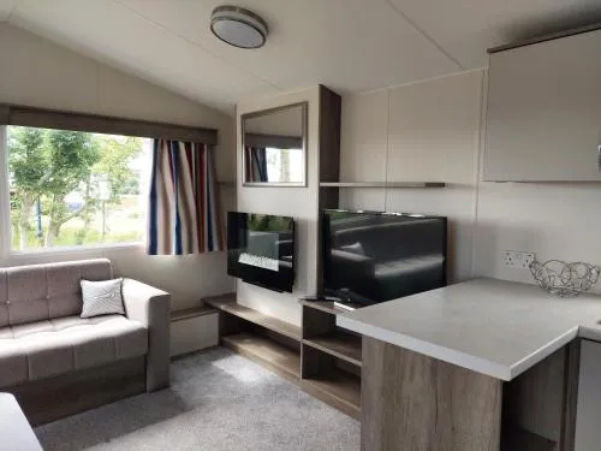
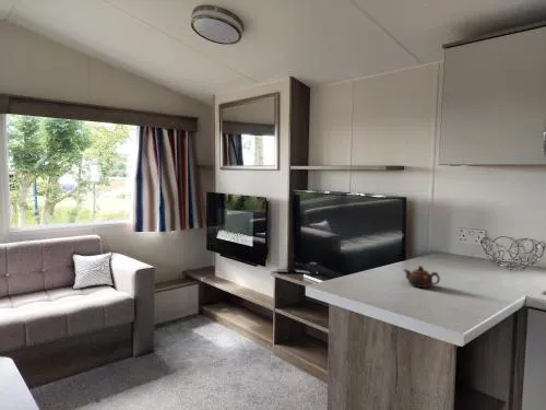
+ teapot (420, 276)
